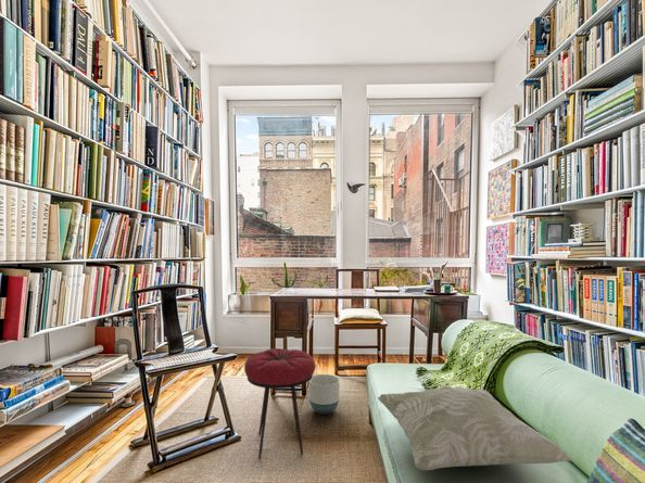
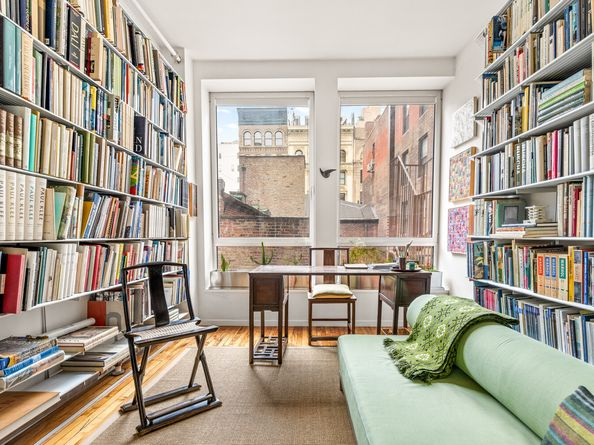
- stool (268, 396)
- decorative pillow (459, 422)
- planter (324, 395)
